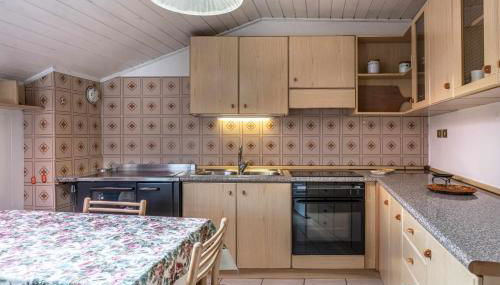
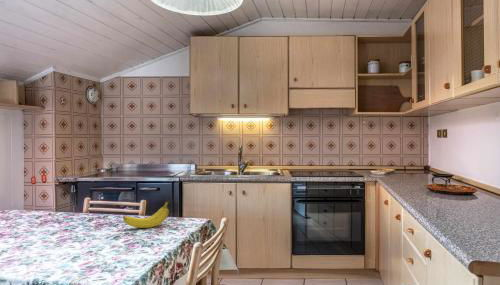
+ fruit (148, 217)
